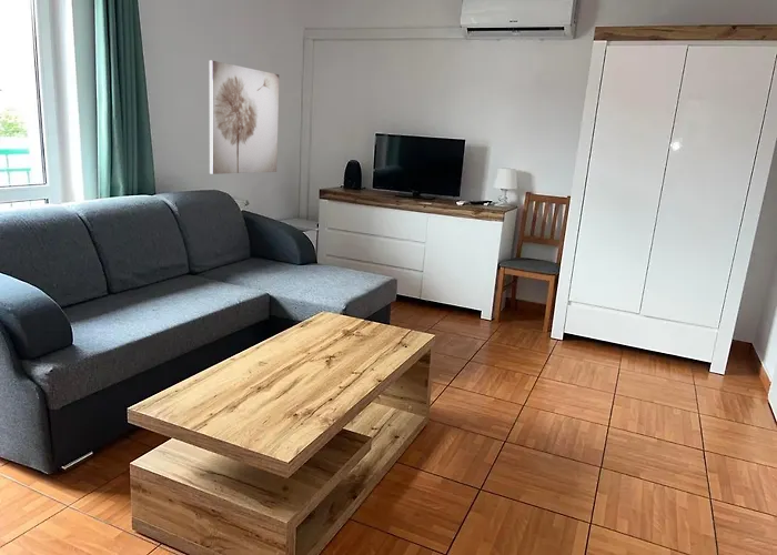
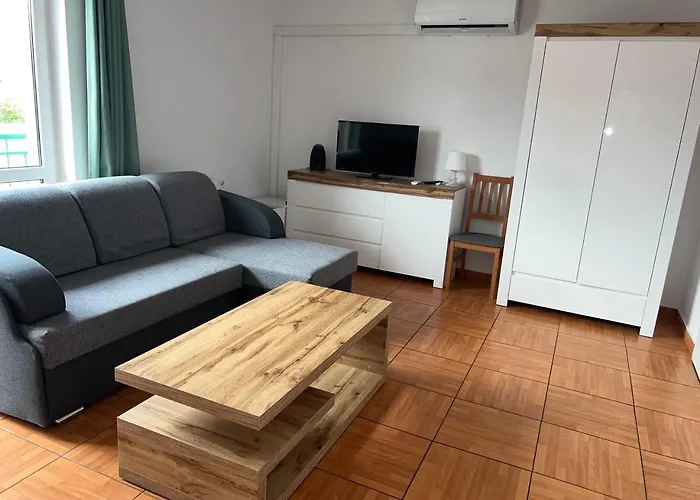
- wall art (245, 121)
